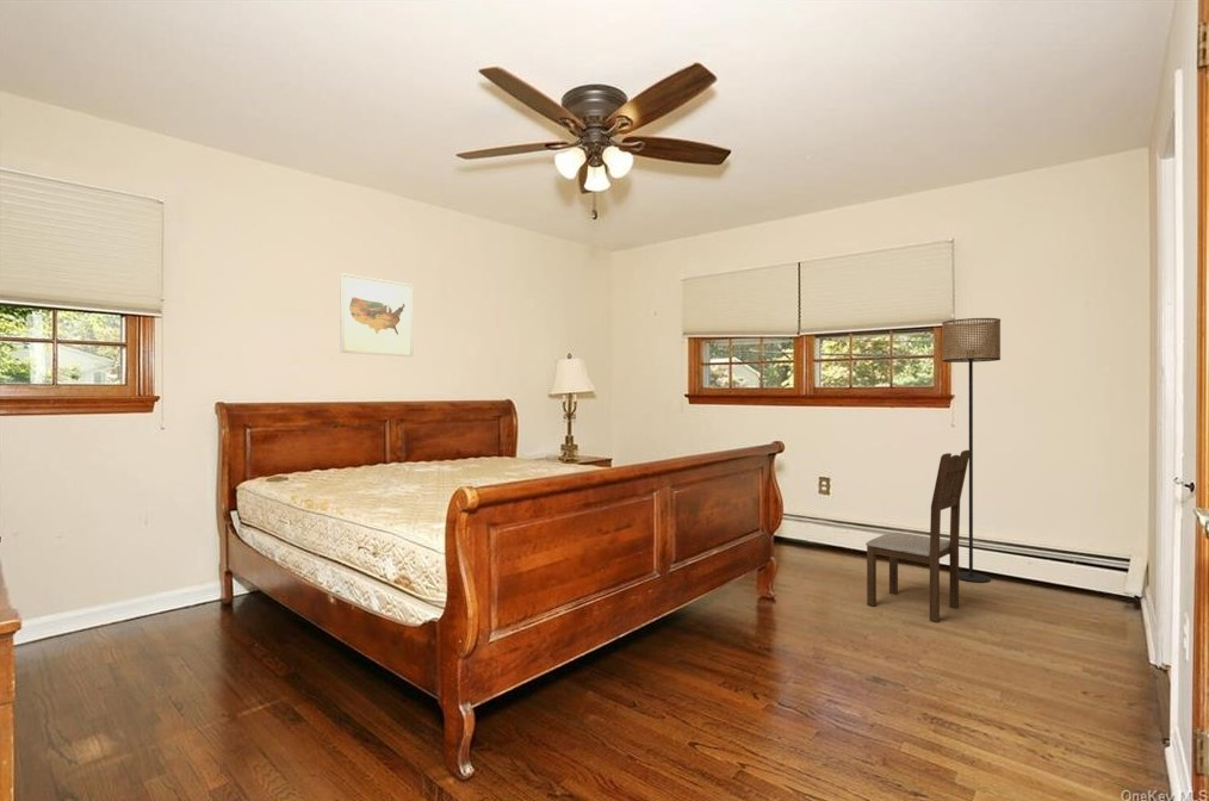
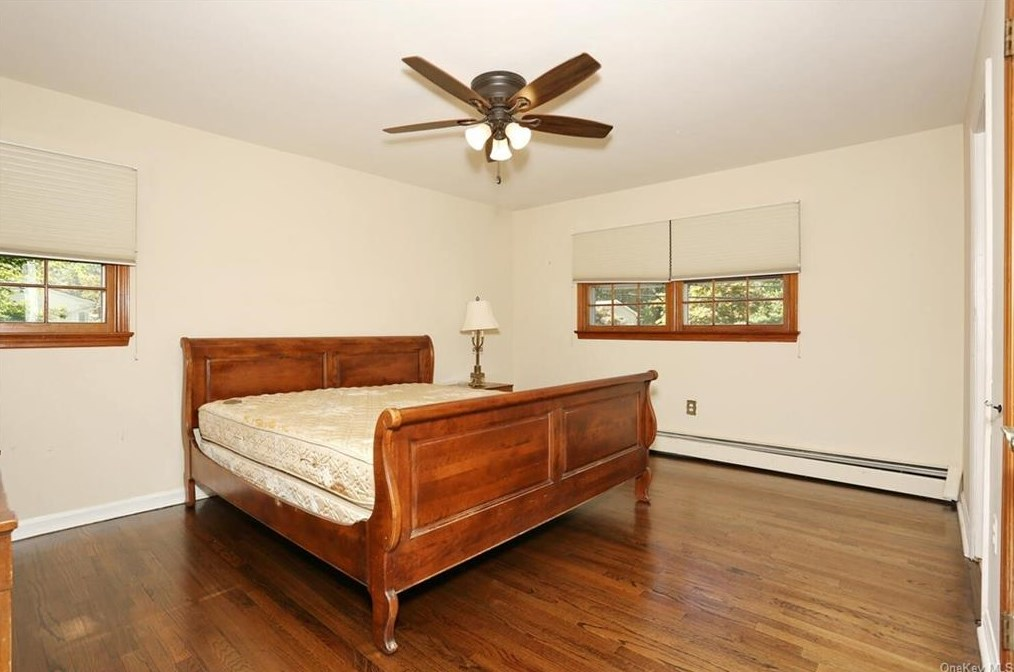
- floor lamp (971, 449)
- chair (917, 535)
- wall art (378, 316)
